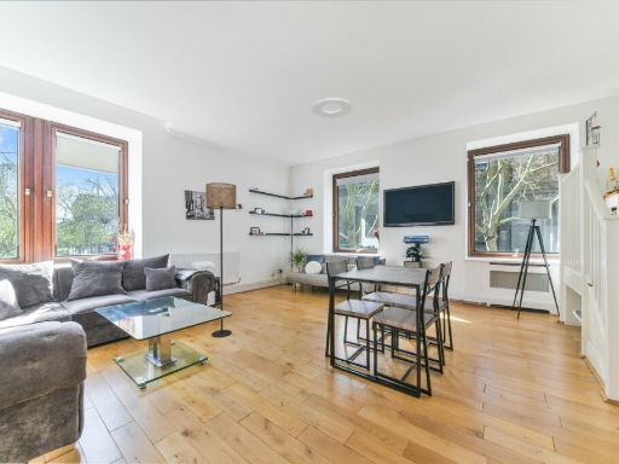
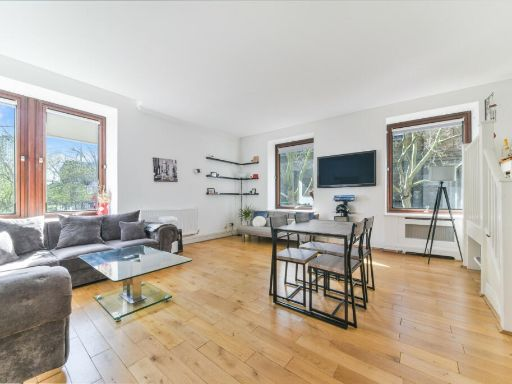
- floor lamp (221, 259)
- ceiling light (331, 111)
